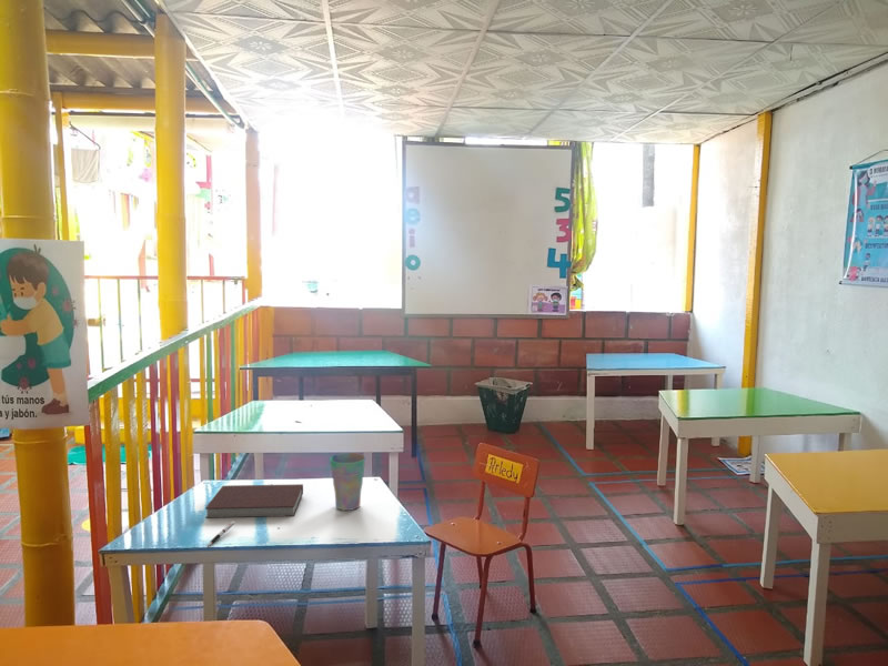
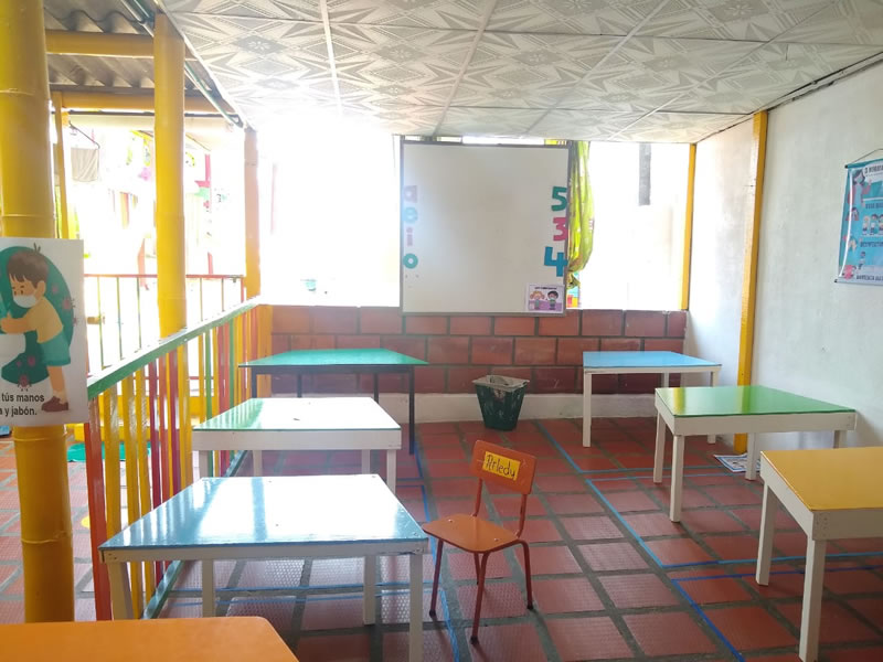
- cup (347, 482)
- pen (221, 533)
- notebook (256, 500)
